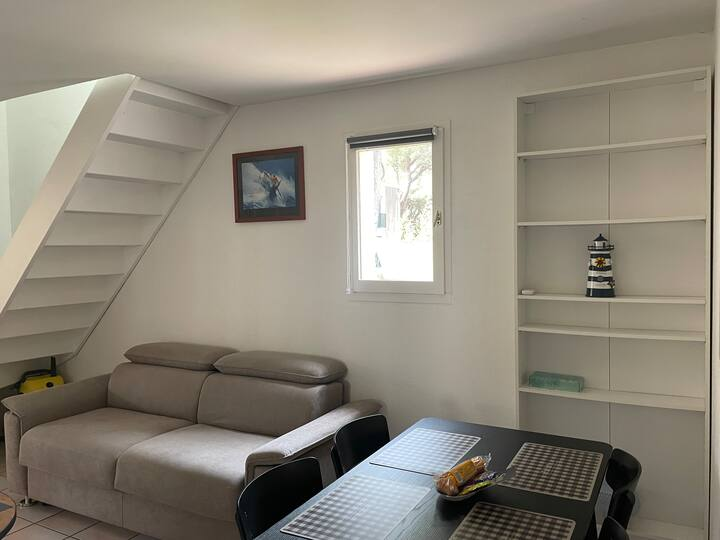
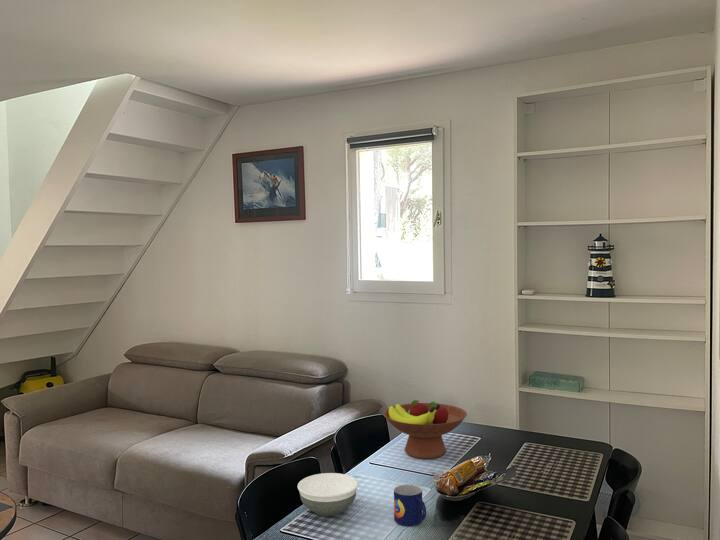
+ fruit bowl (425, 425)
+ mug (412, 506)
+ bowl (328, 496)
